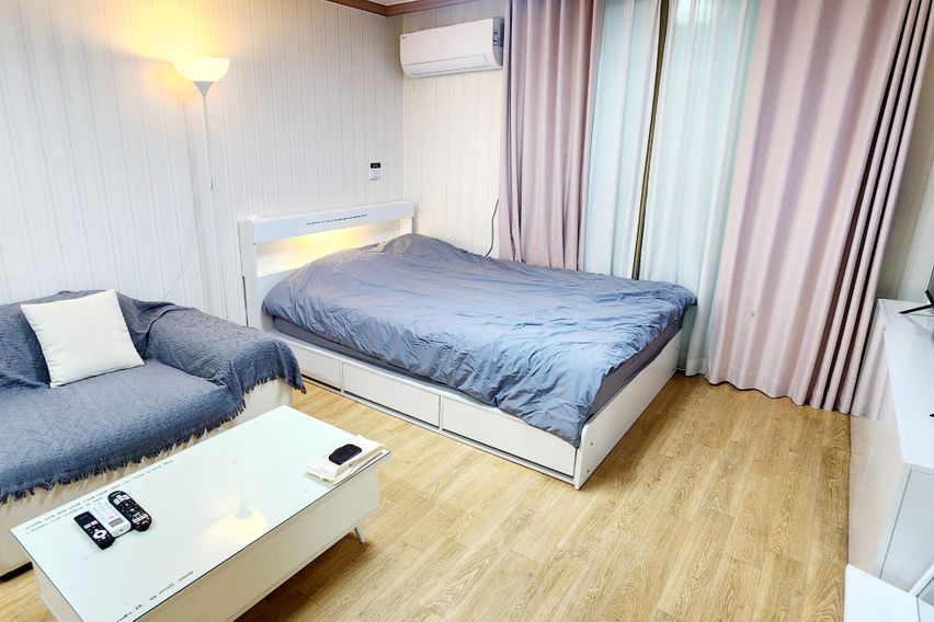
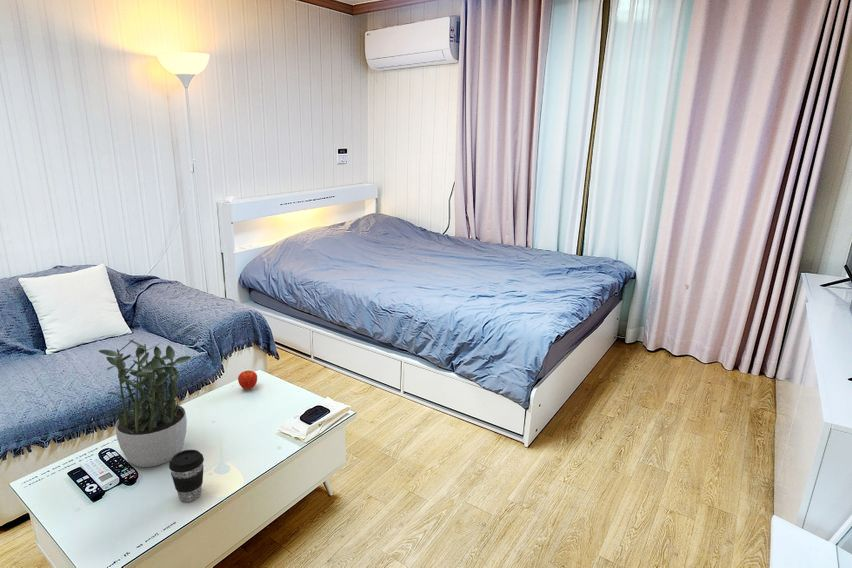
+ coffee cup (188, 476)
+ potted plant (152, 397)
+ fruit (247, 379)
